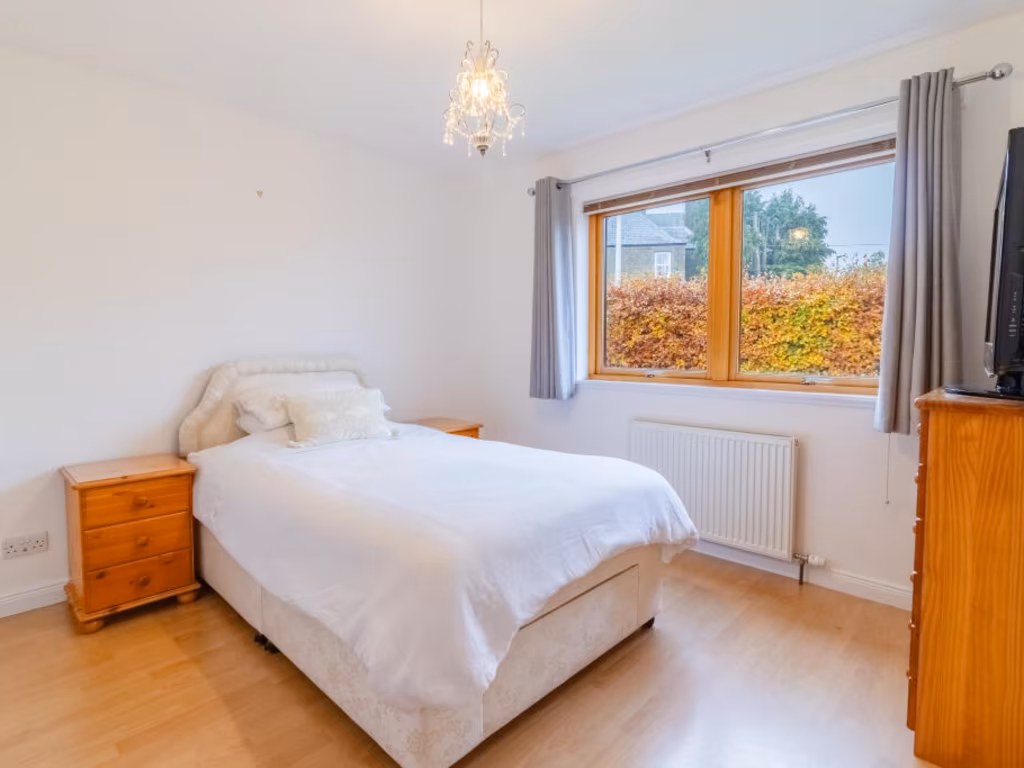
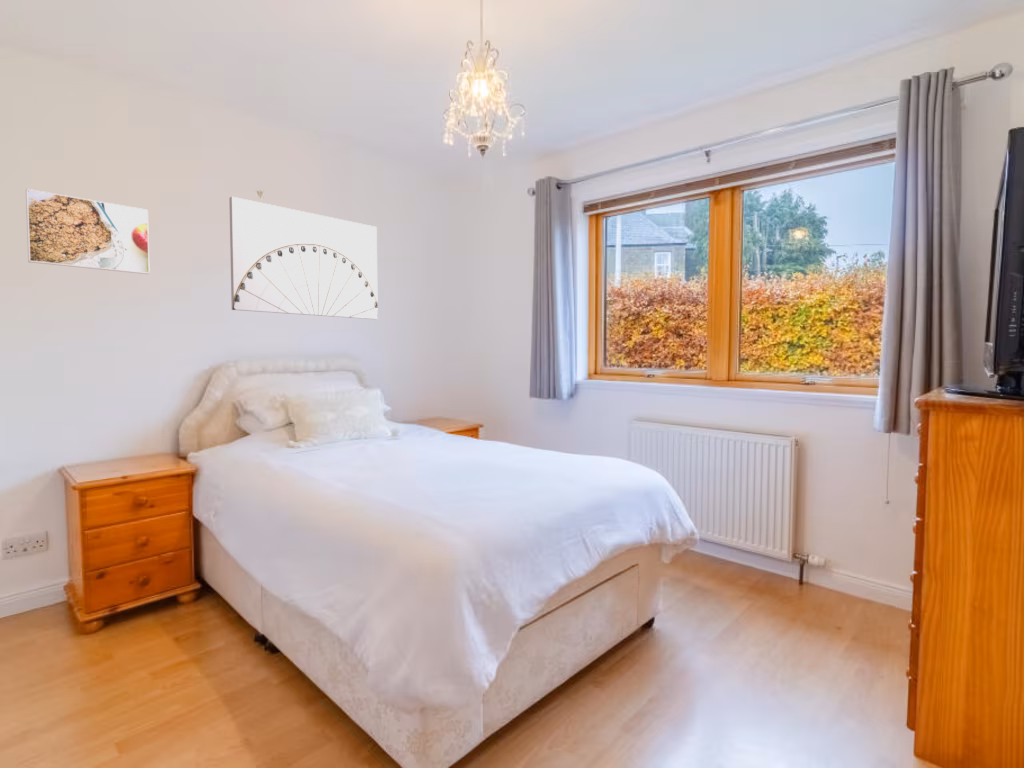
+ wall art (310, 264)
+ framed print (91, 234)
